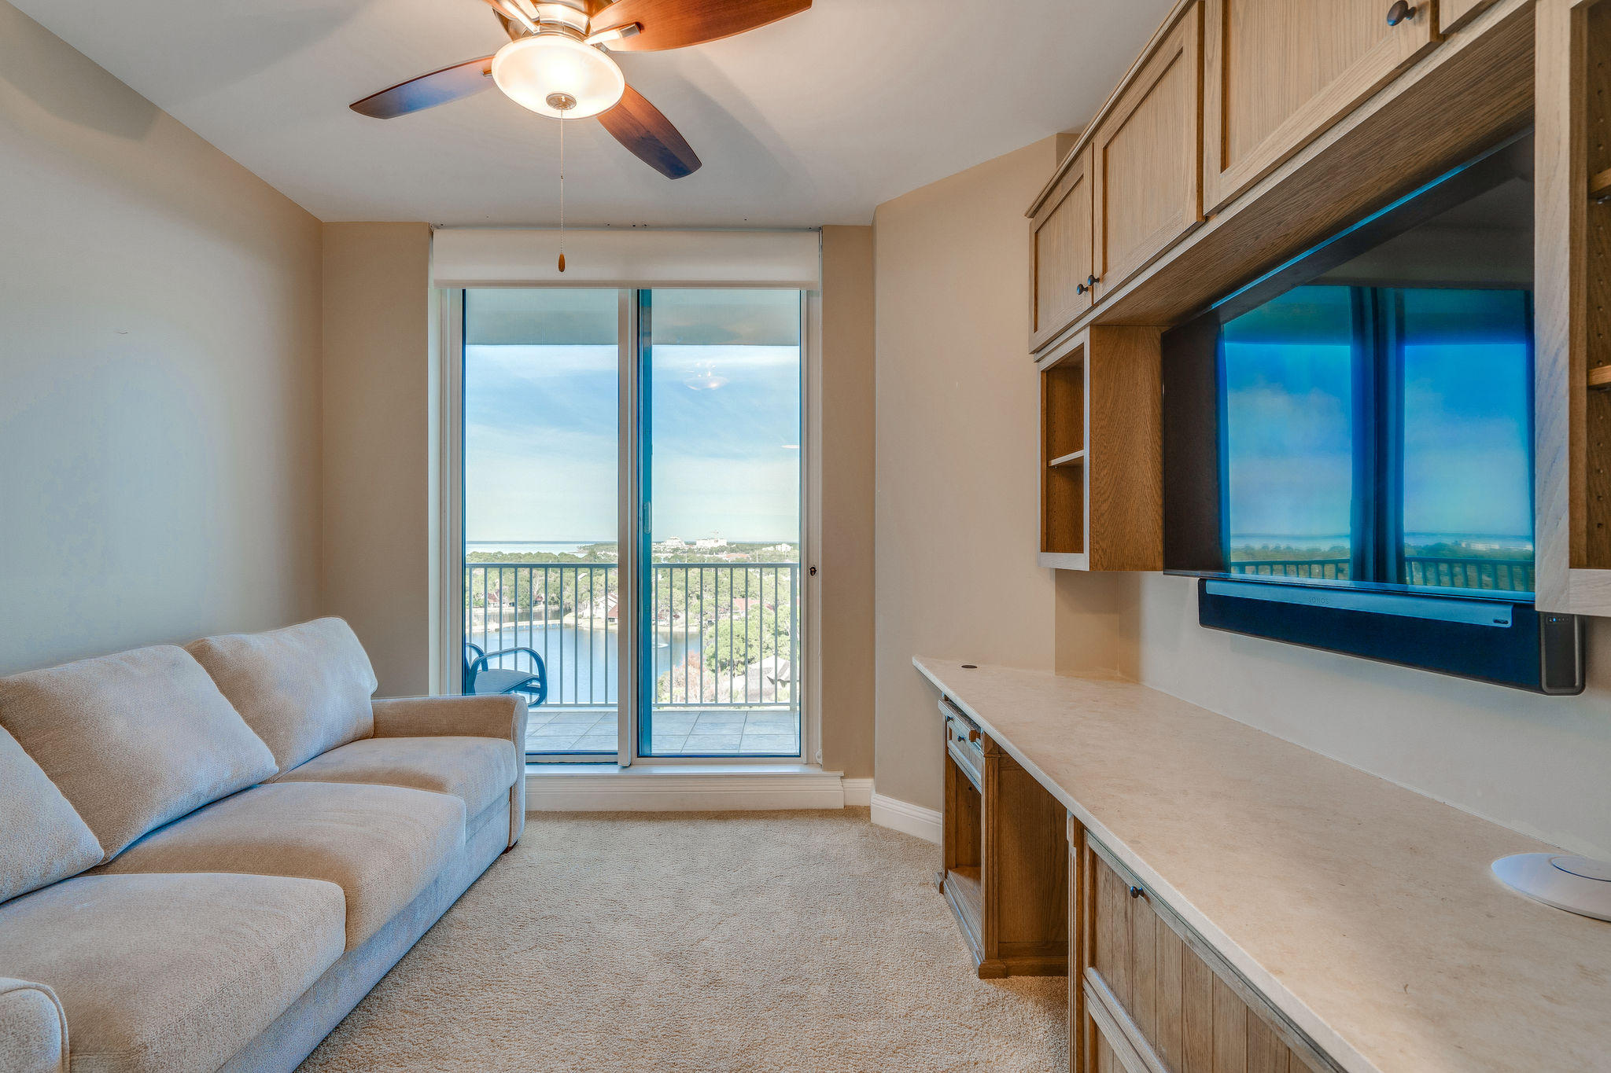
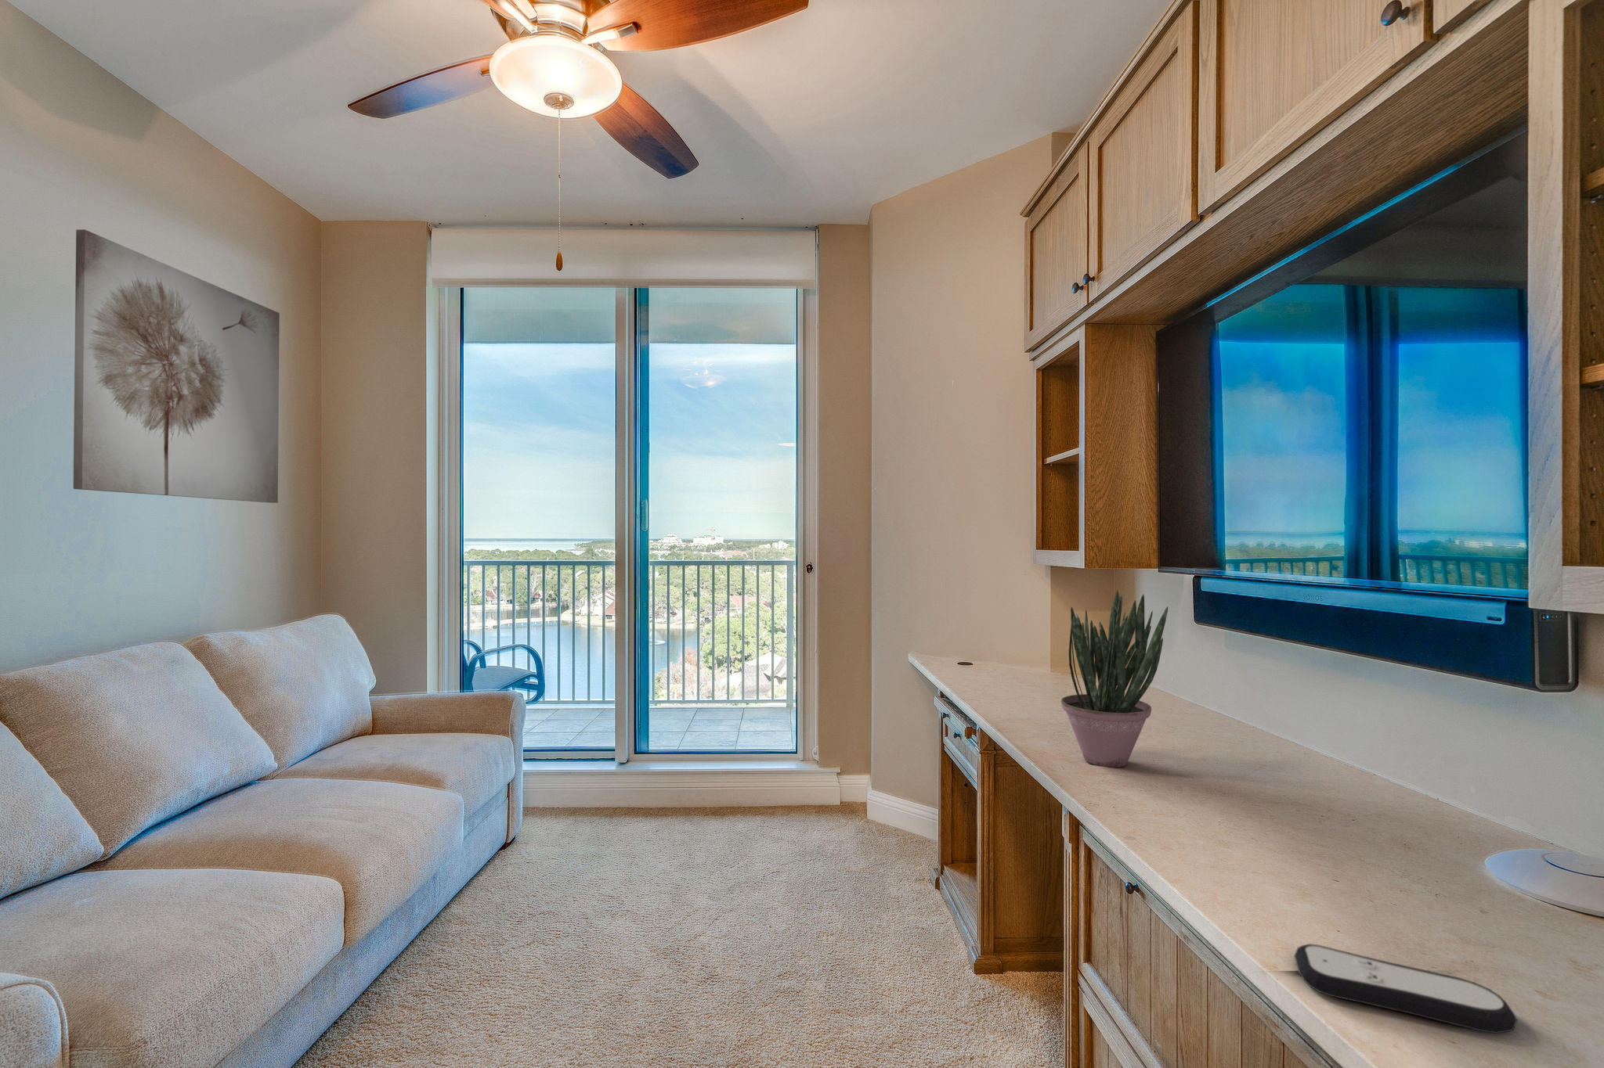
+ potted plant (1114, 675)
+ wall art (192, 386)
+ remote control (1398, 986)
